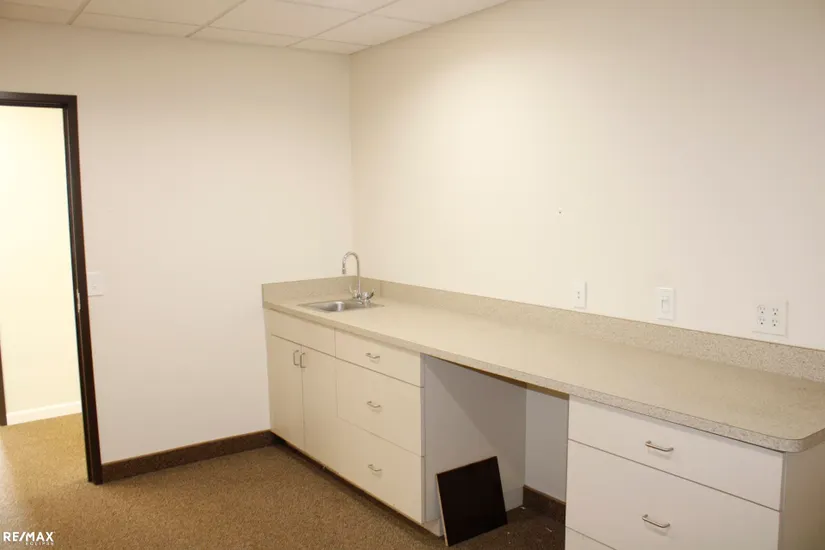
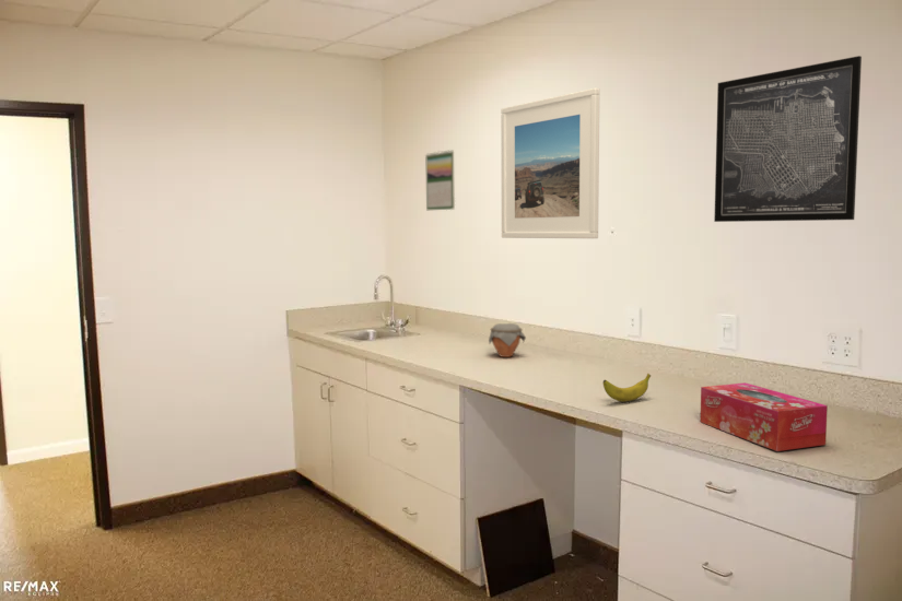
+ tissue box (760, 414)
+ calendar (440, 180)
+ banana (626, 388)
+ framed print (546, 168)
+ wall art (781, 146)
+ jar (505, 340)
